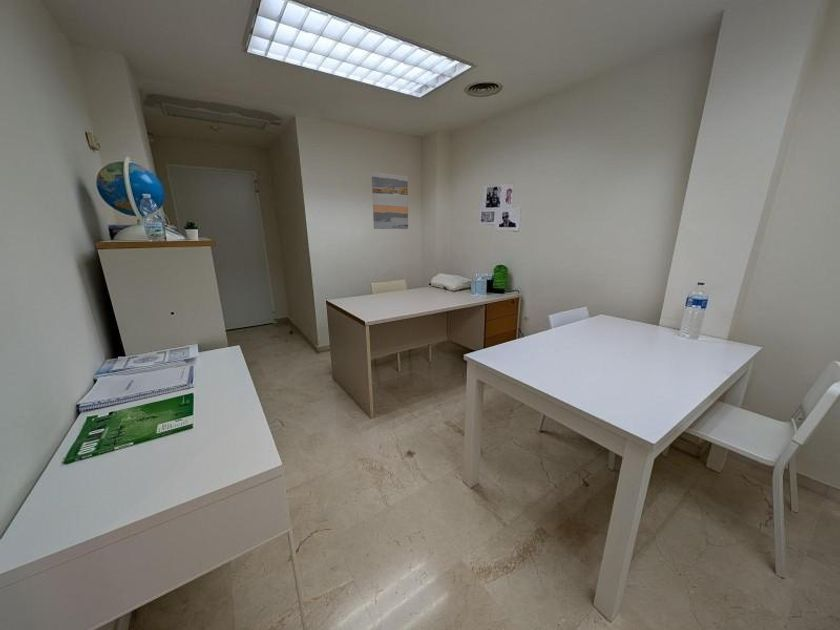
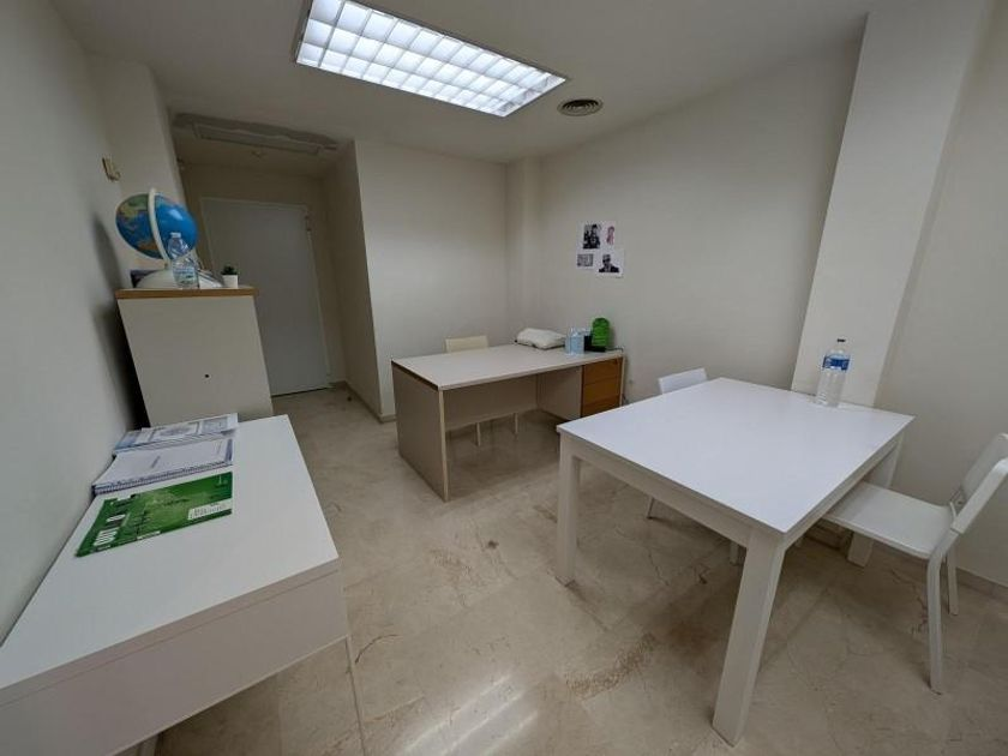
- wall art (390, 202)
